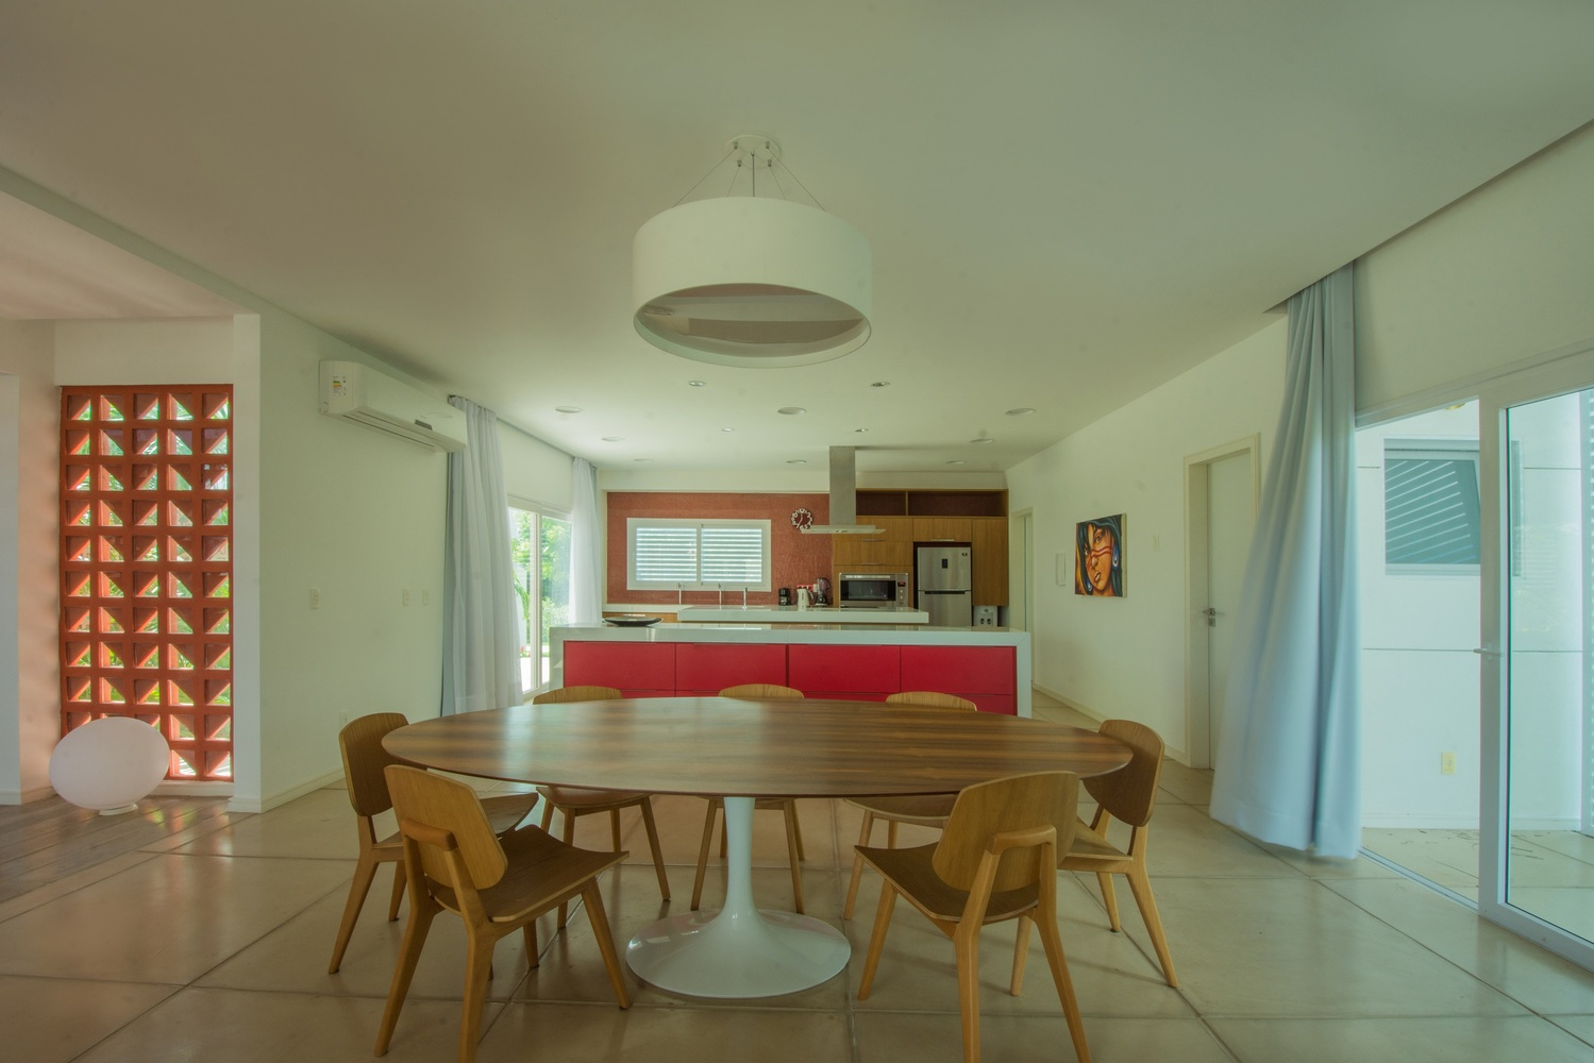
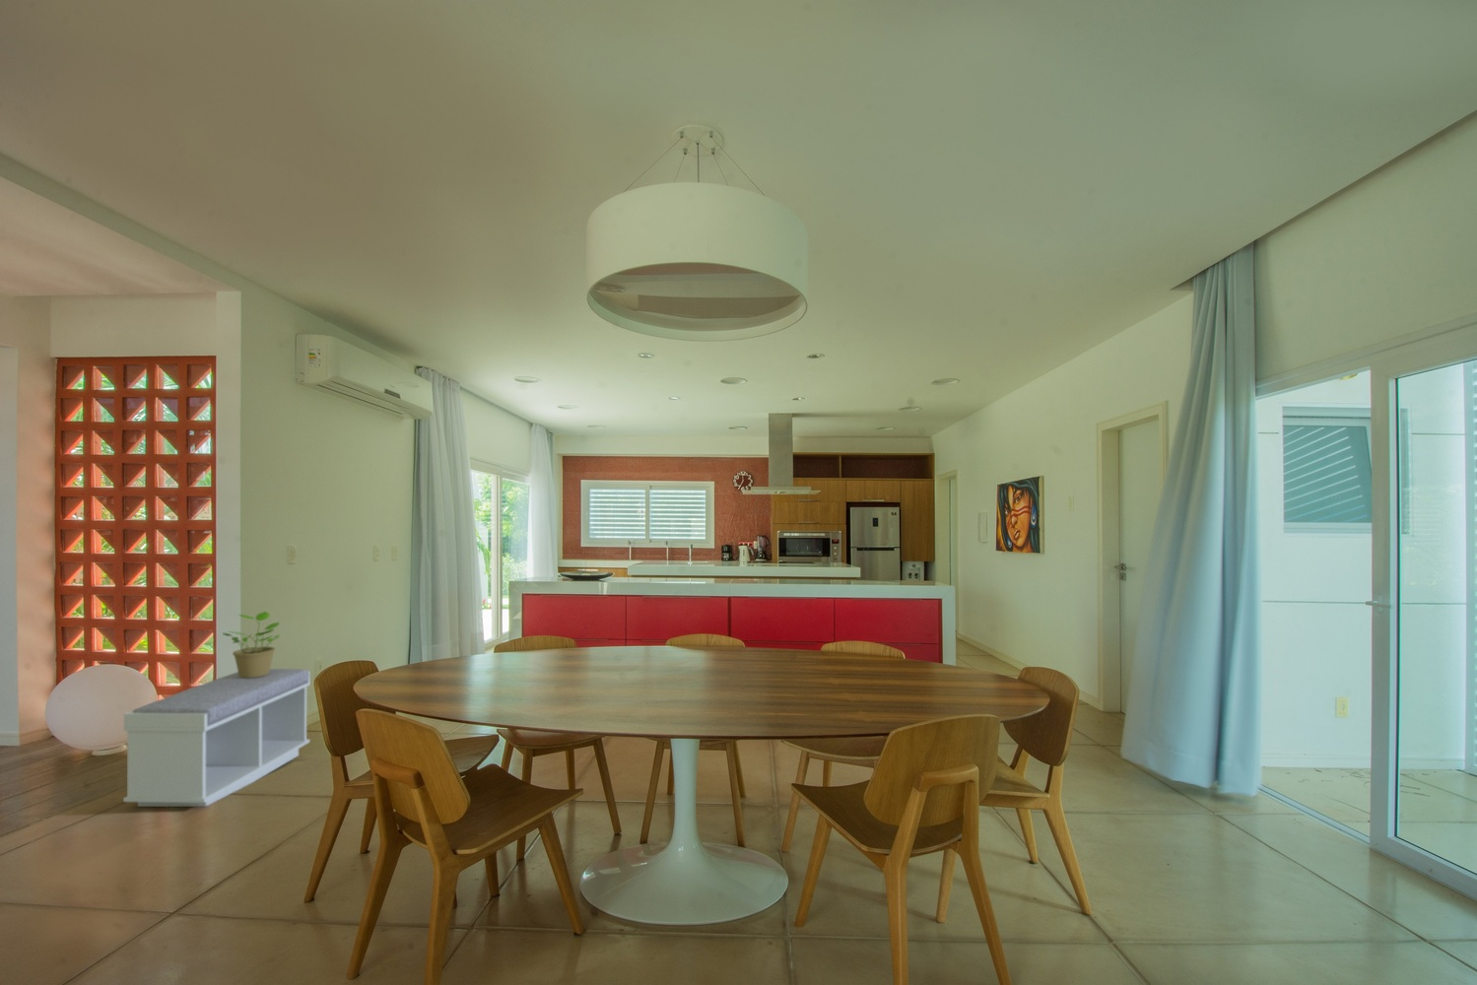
+ potted plant (256, 644)
+ bench (228, 732)
